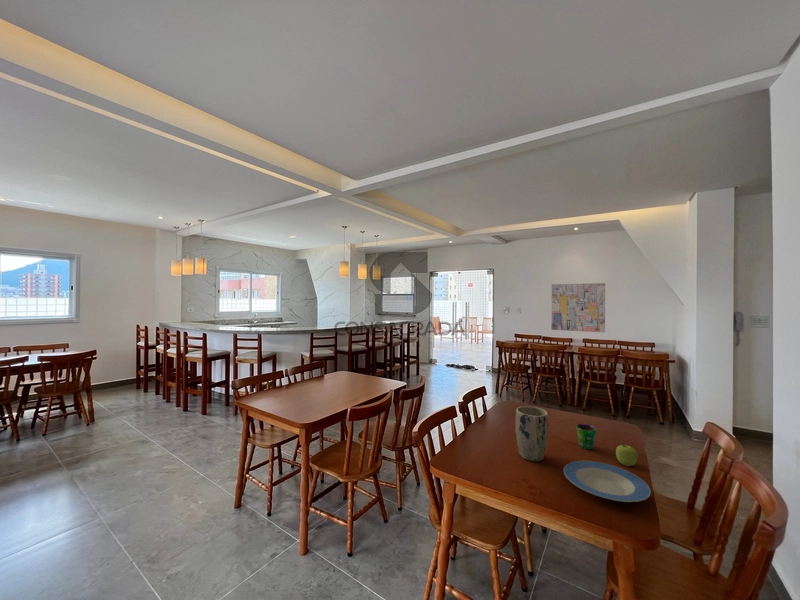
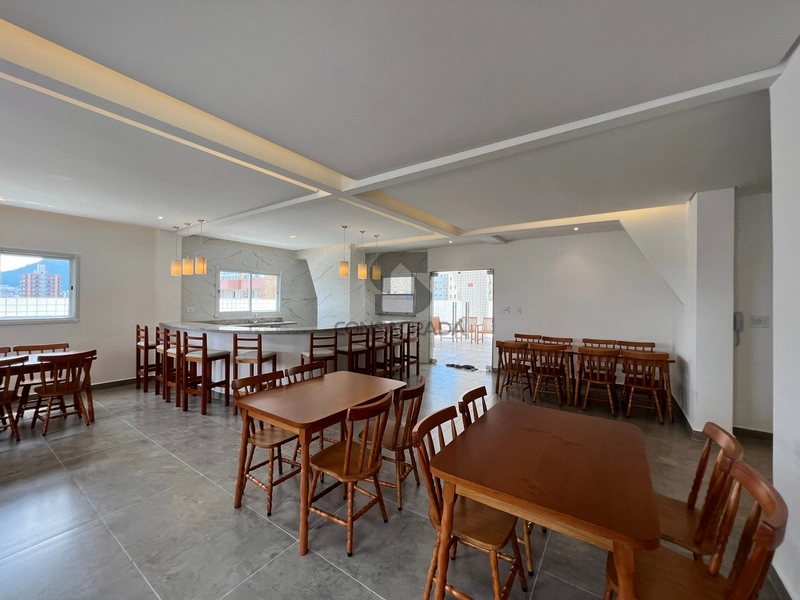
- plate (604, 483)
- plant pot (531, 433)
- cup (584, 435)
- wall art (577, 307)
- fruit (626, 454)
